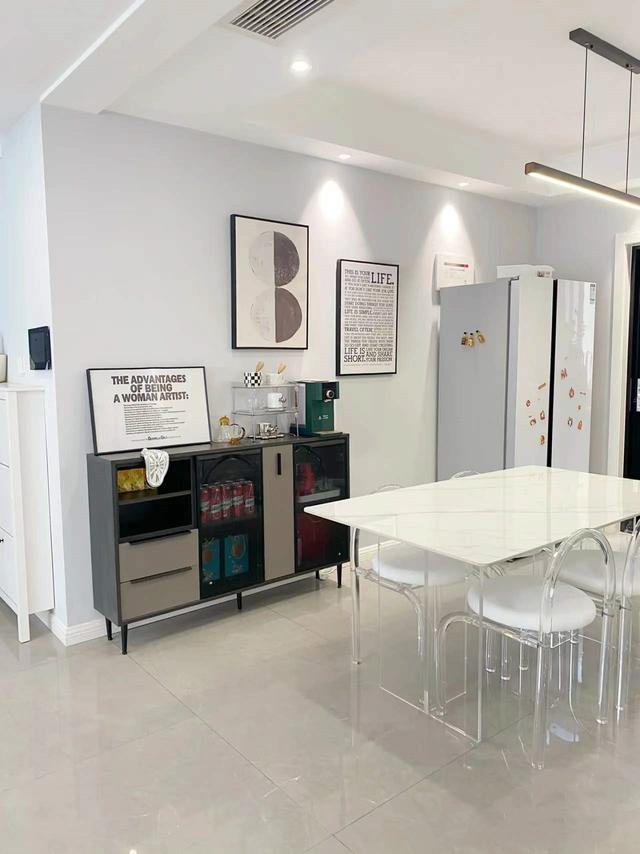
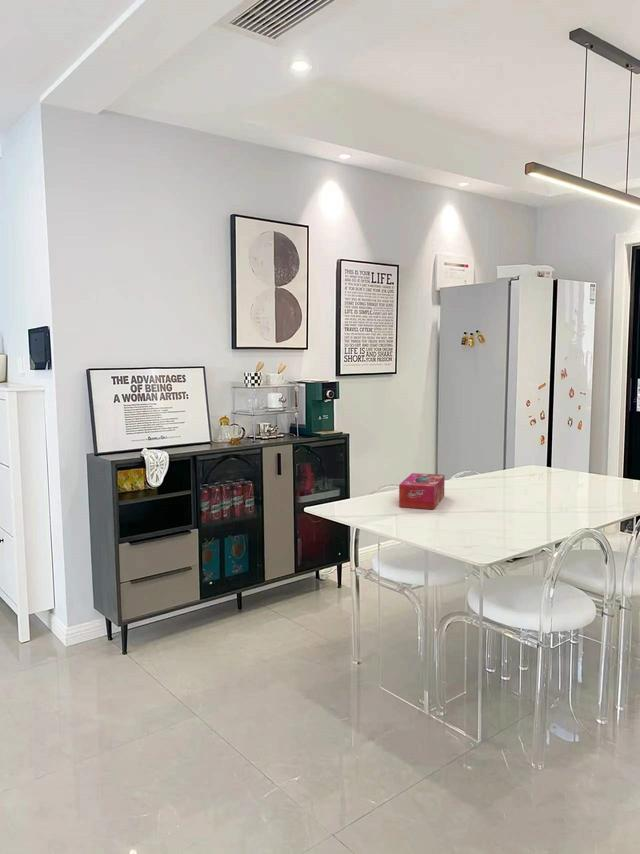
+ tissue box (422, 490)
